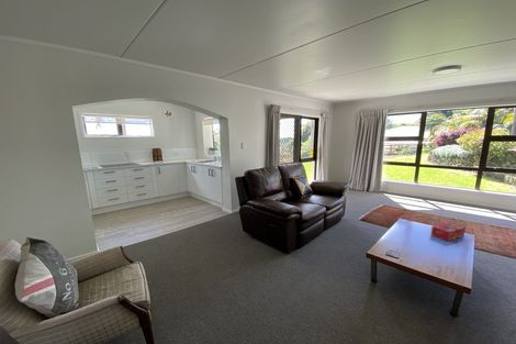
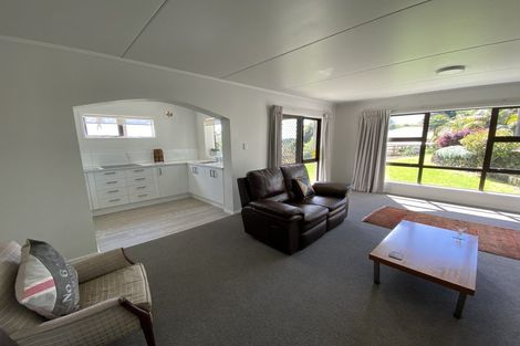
- tissue box (448, 231)
